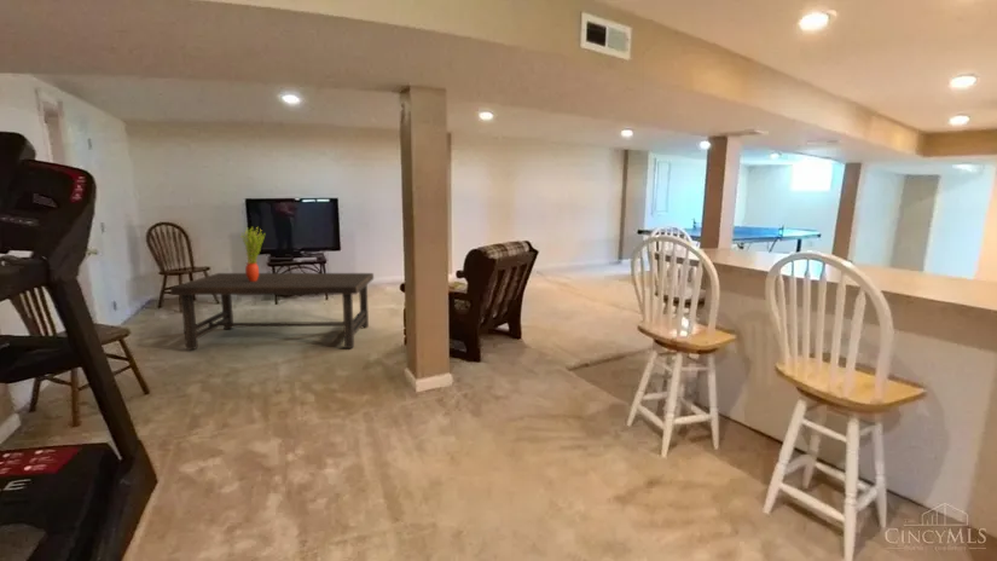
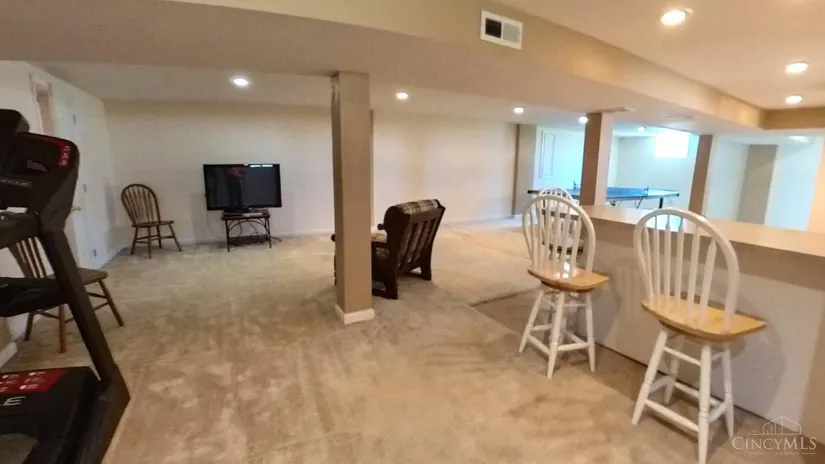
- potted plant (254, 253)
- coffee table (283, 294)
